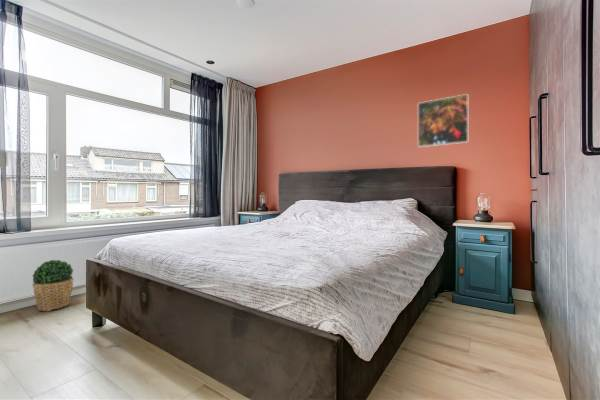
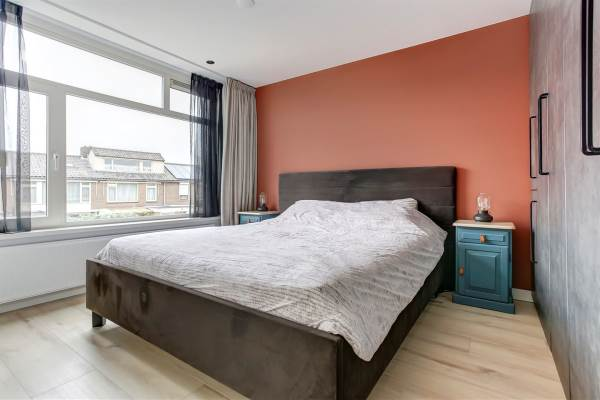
- potted plant (53, 283)
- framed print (442, 121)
